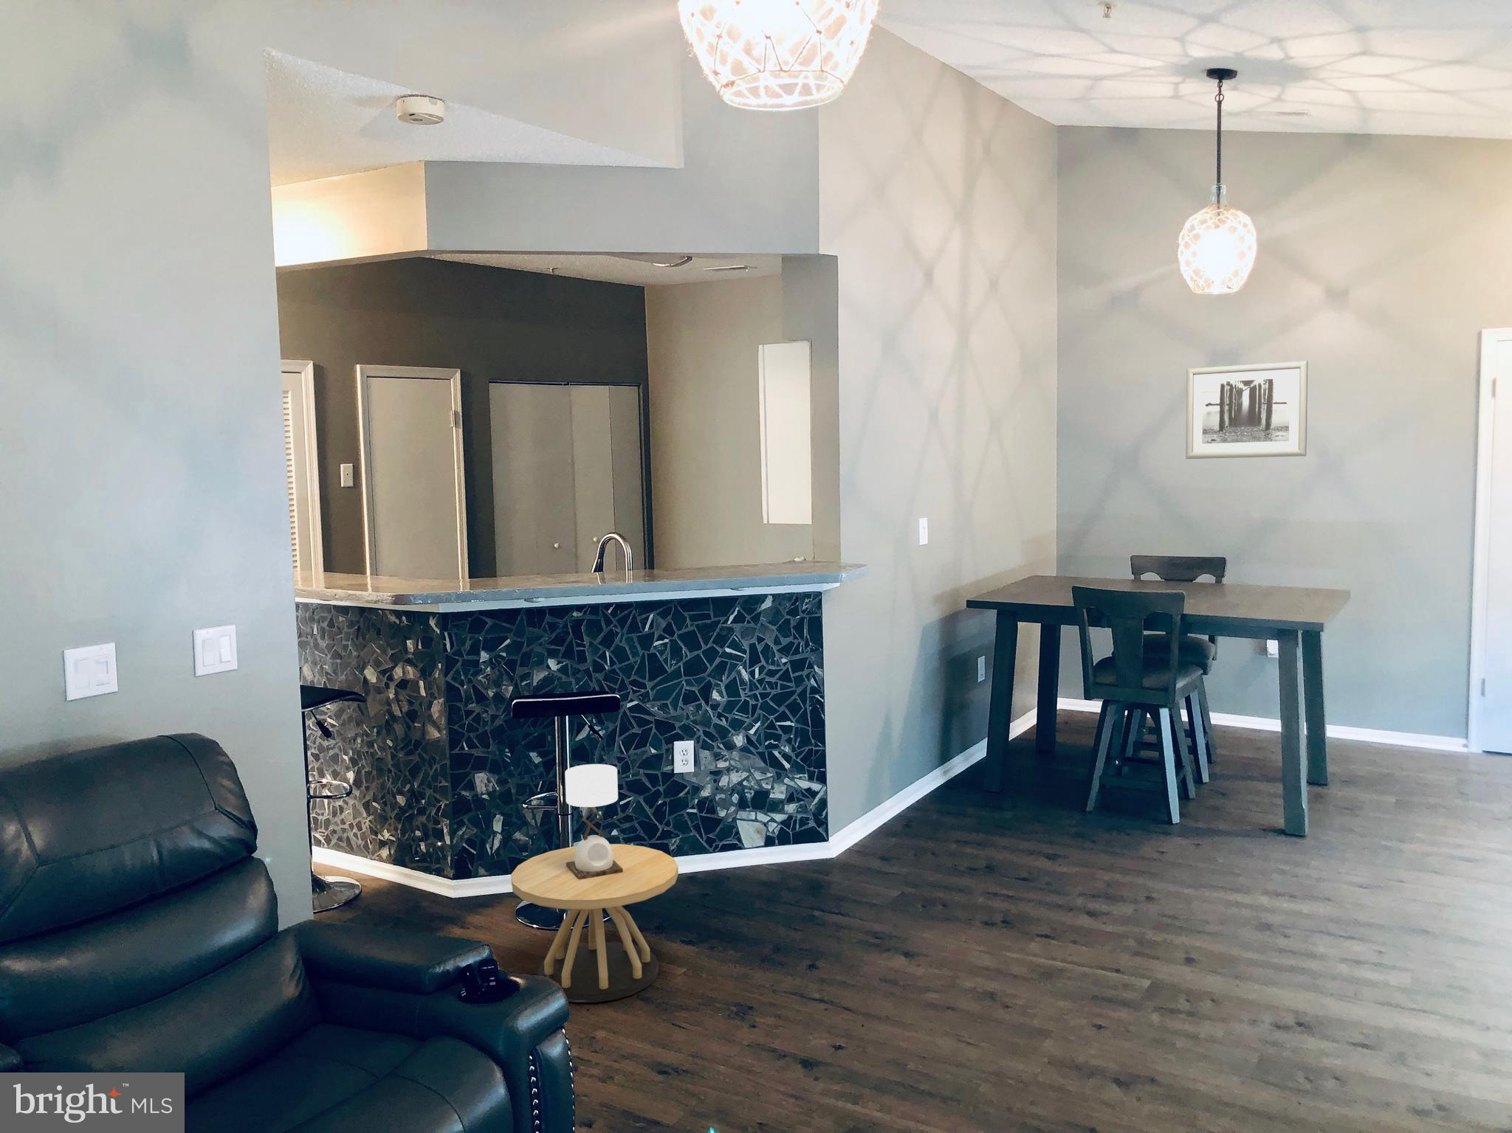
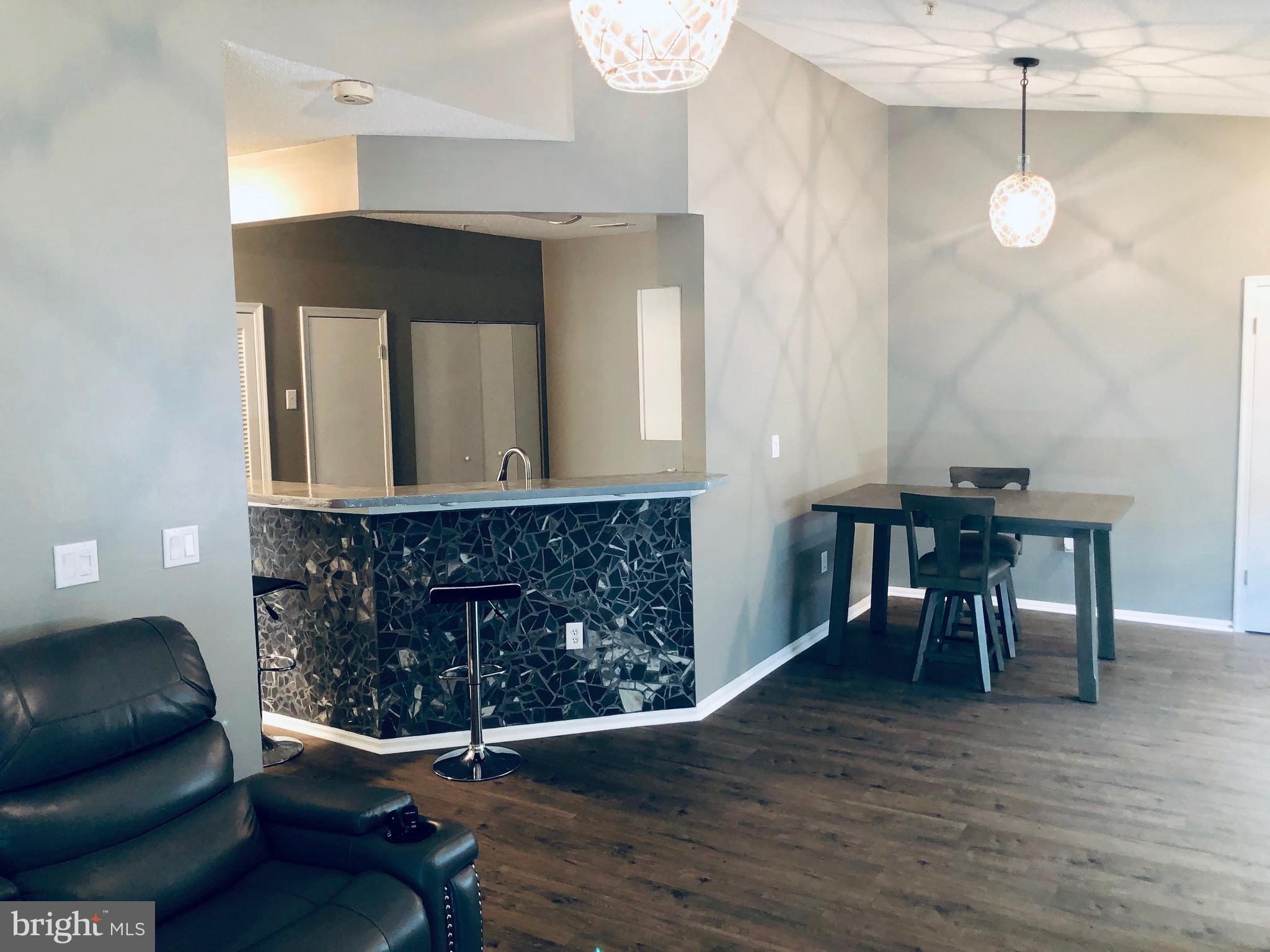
- wall art (1245, 411)
- side table (595, 874)
